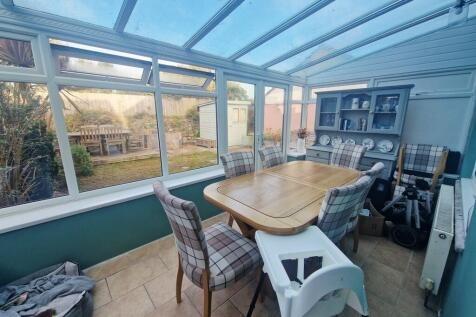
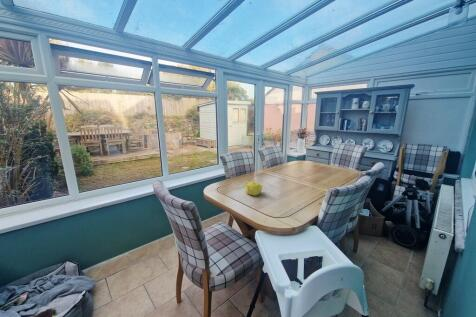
+ teapot (252, 188)
